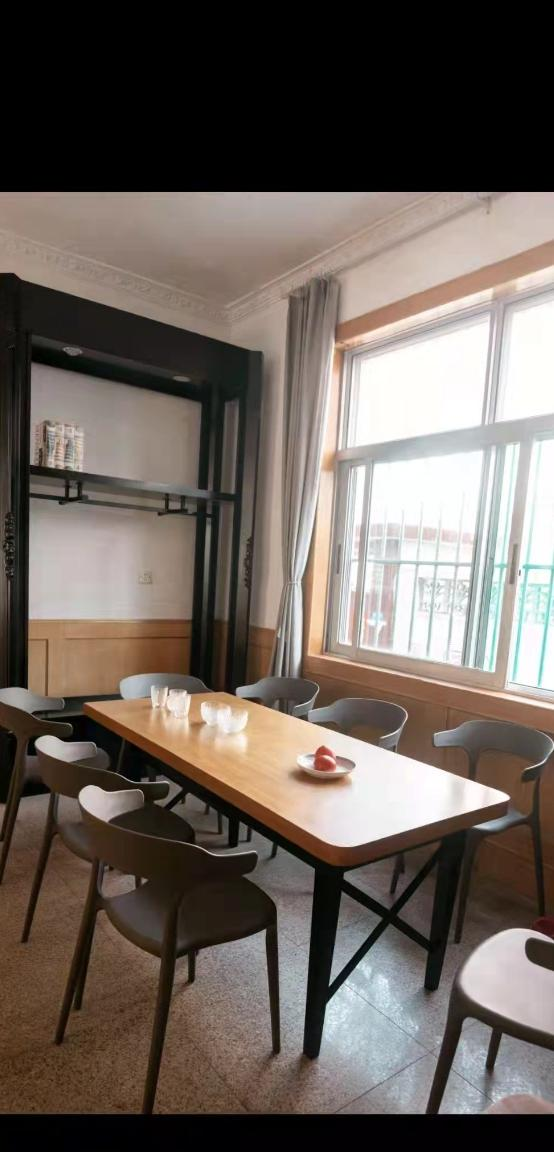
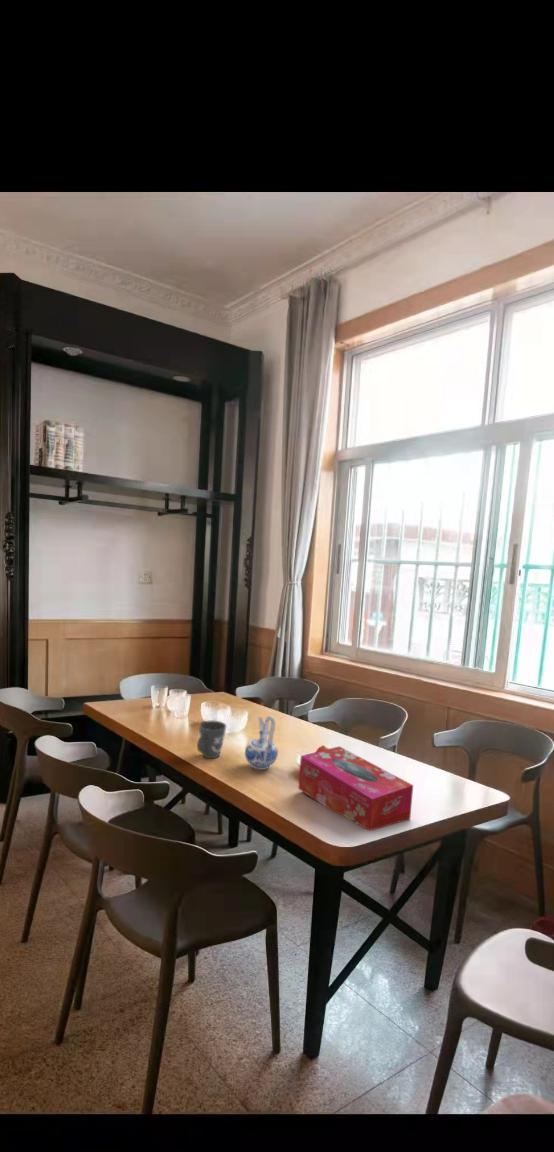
+ ceramic pitcher (262, 739)
+ mug (209, 741)
+ tissue box (353, 786)
